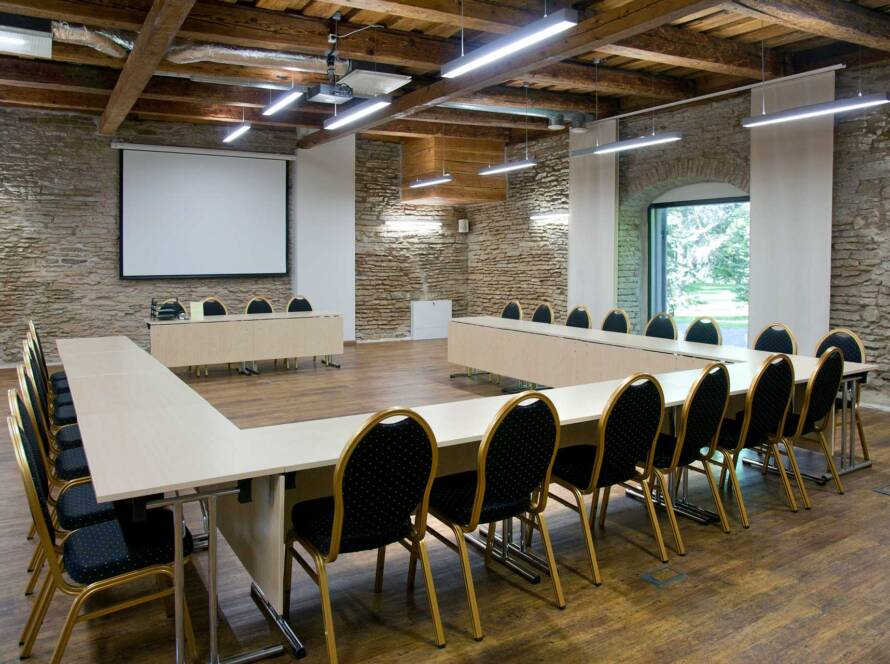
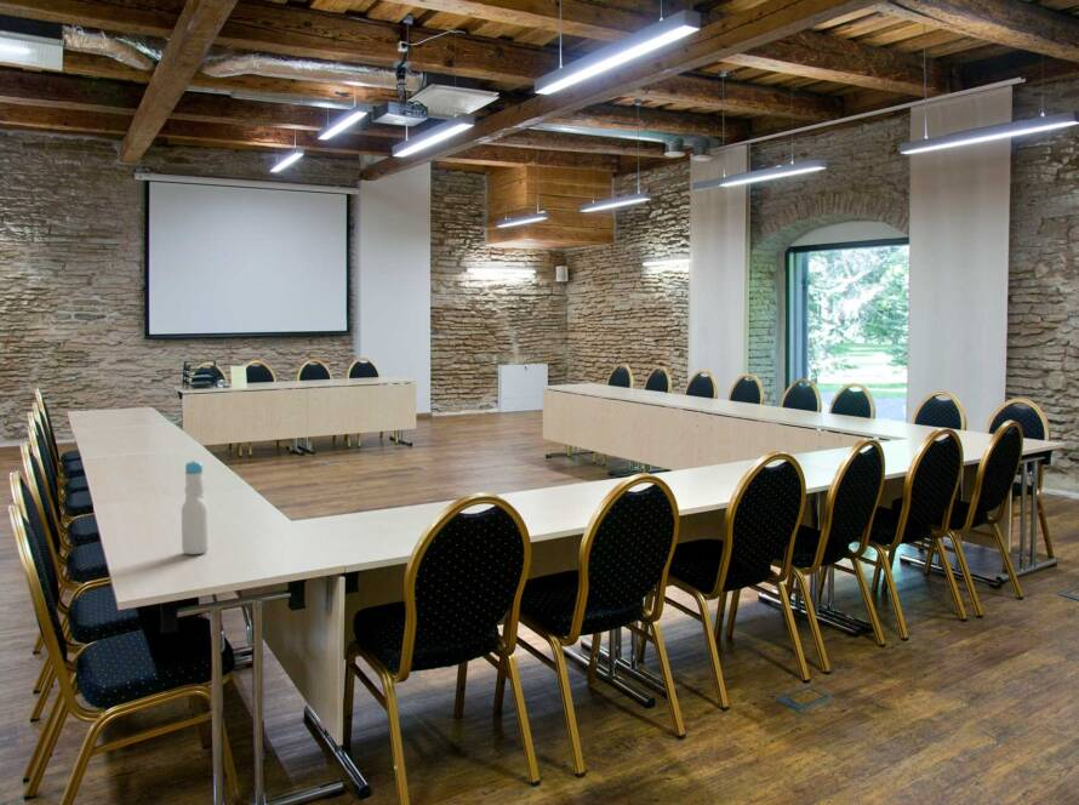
+ bottle (194, 506)
